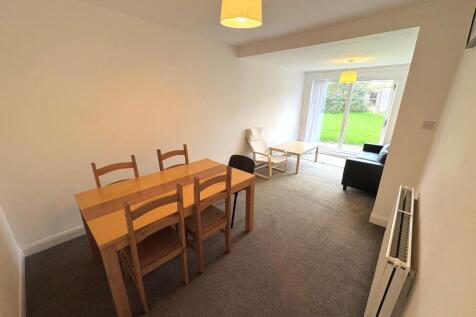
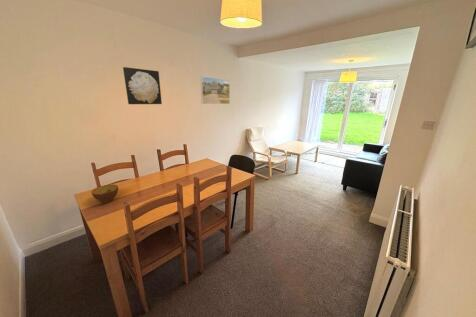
+ wall art (143, 87)
+ bowl (106, 194)
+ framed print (216, 91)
